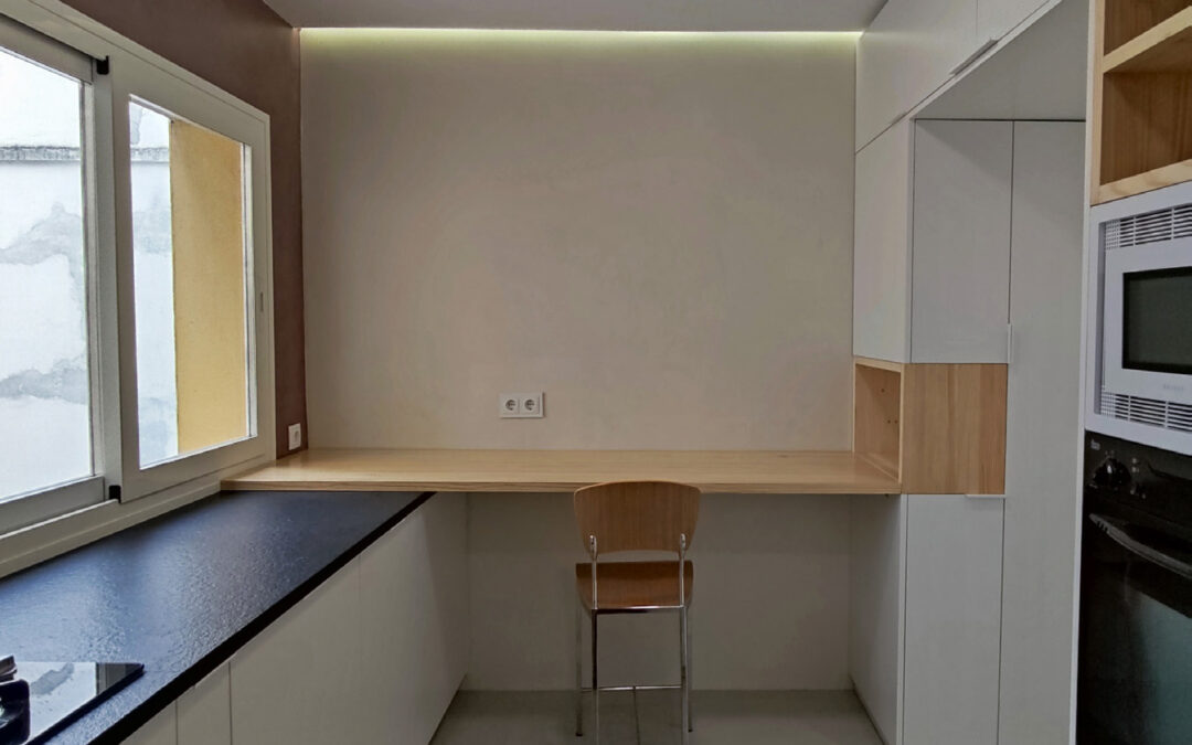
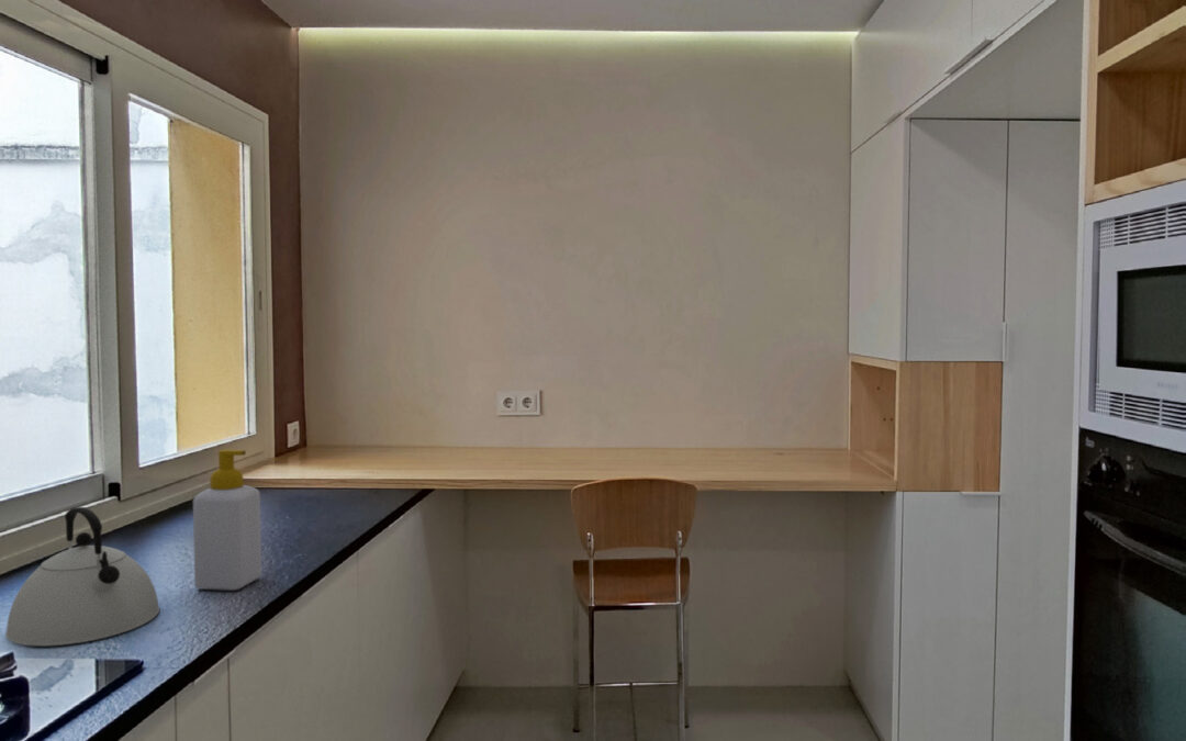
+ kettle (85, 564)
+ soap bottle (227, 517)
